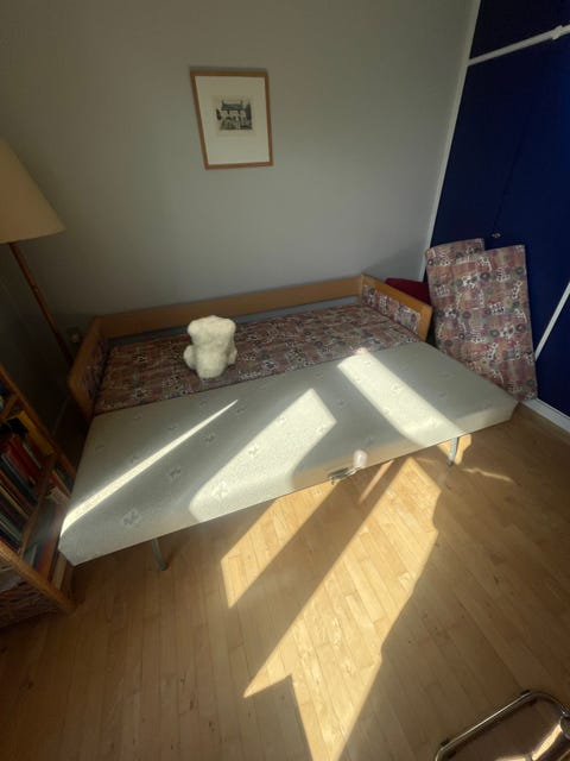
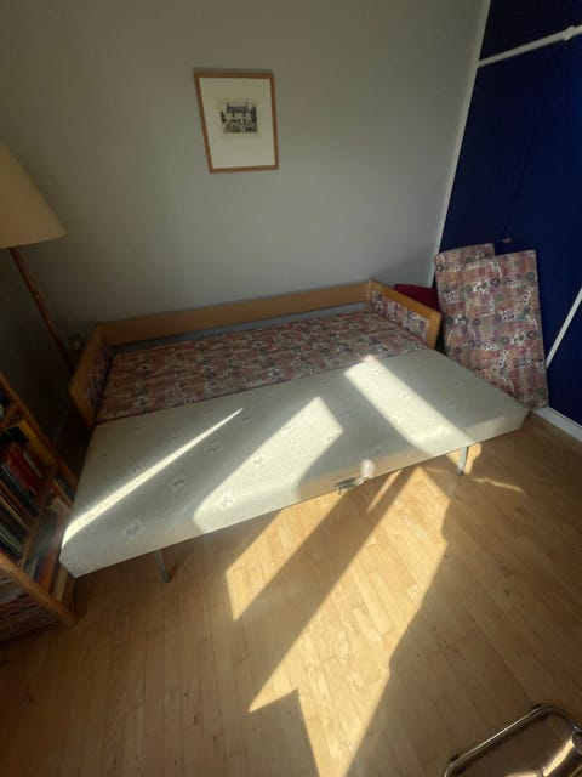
- teddy bear (208, 342)
